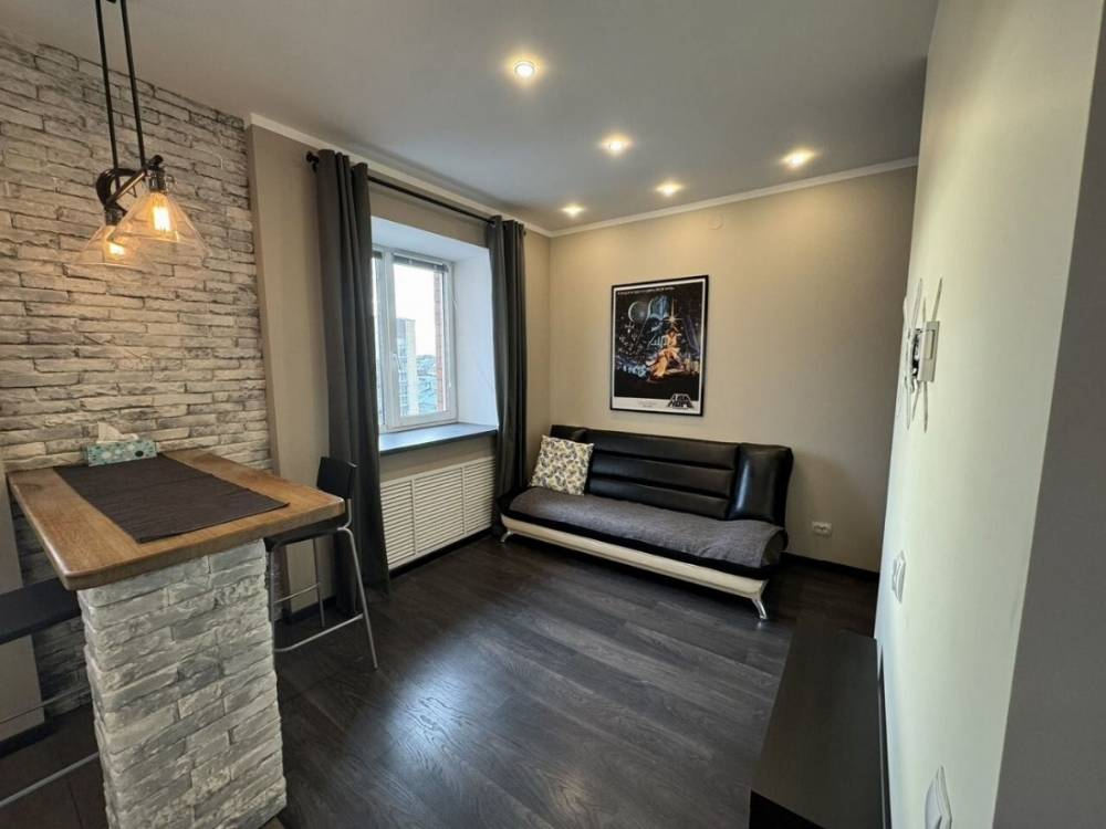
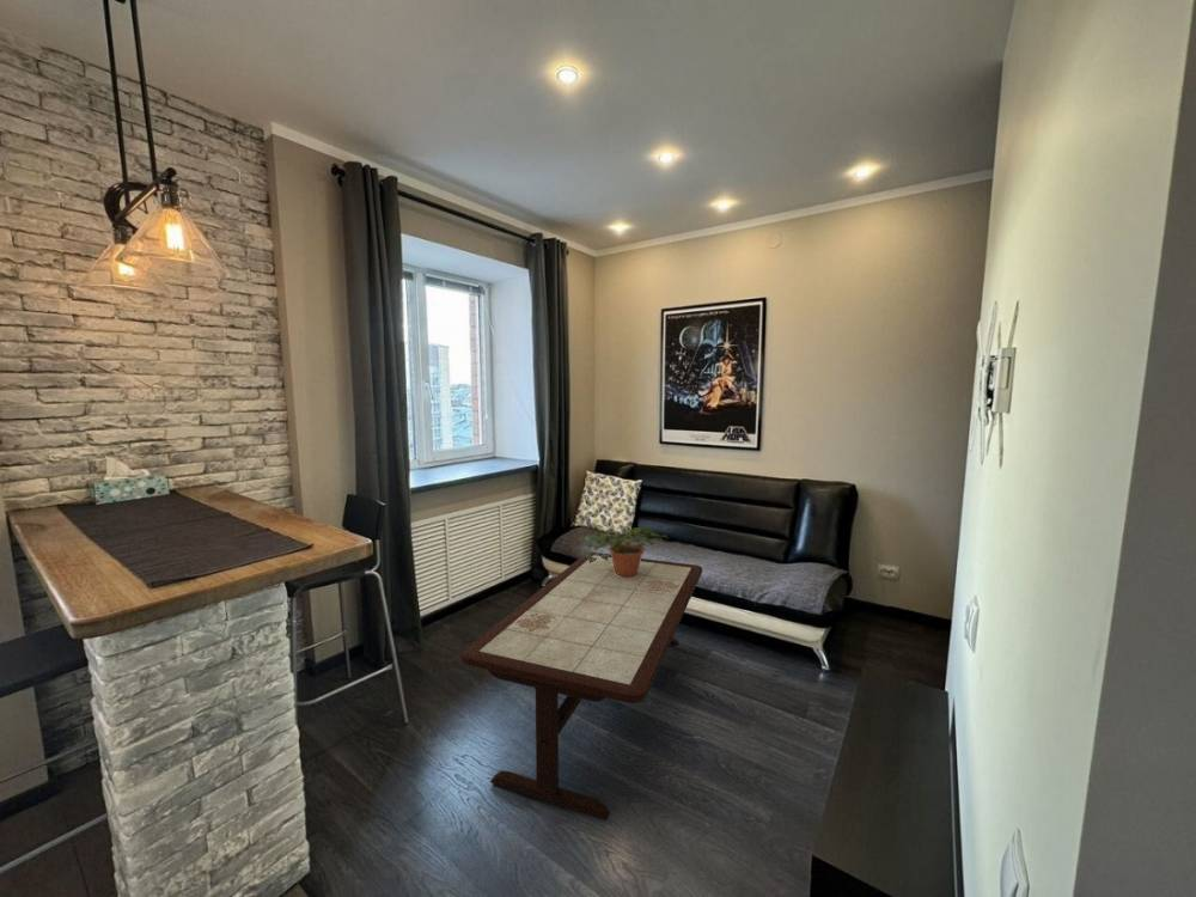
+ potted plant (620, 547)
+ coffee table (605, 649)
